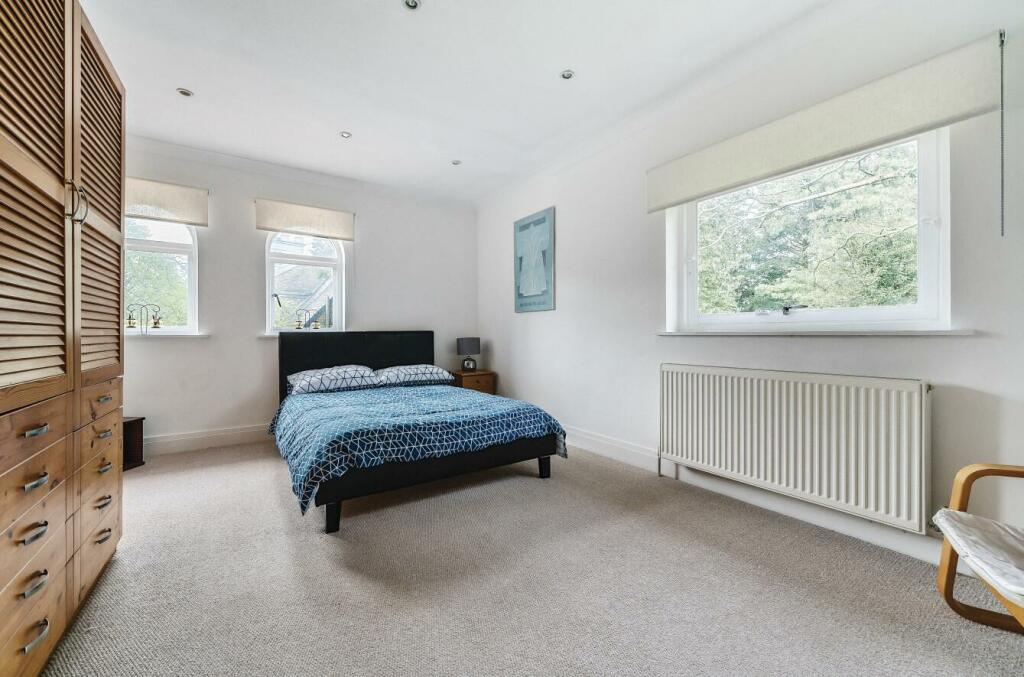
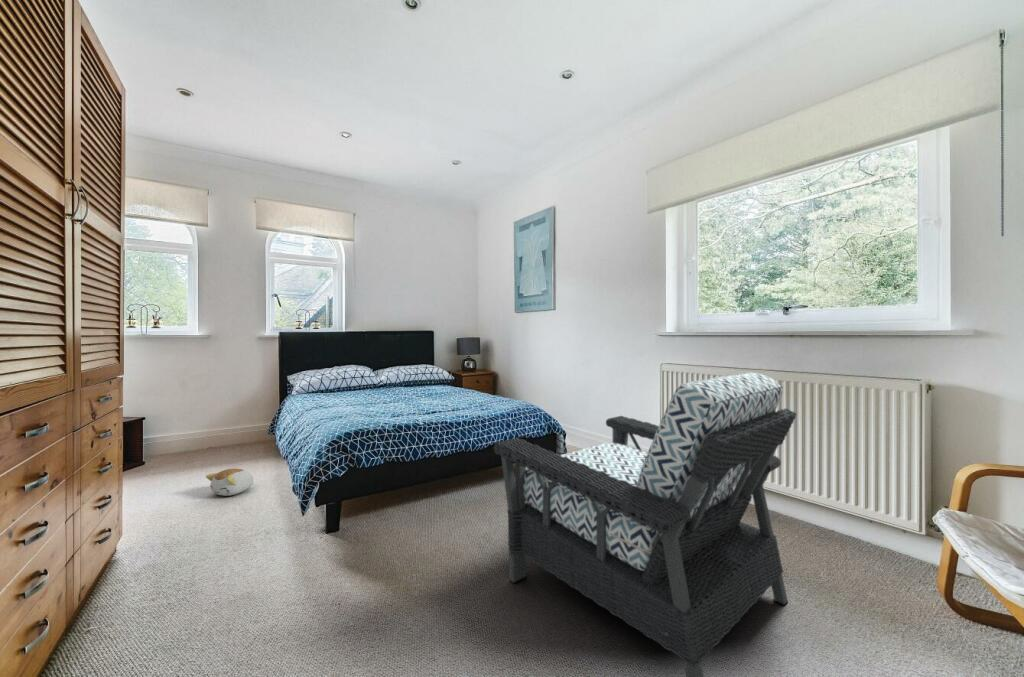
+ plush toy (235, 479)
+ armchair (644, 479)
